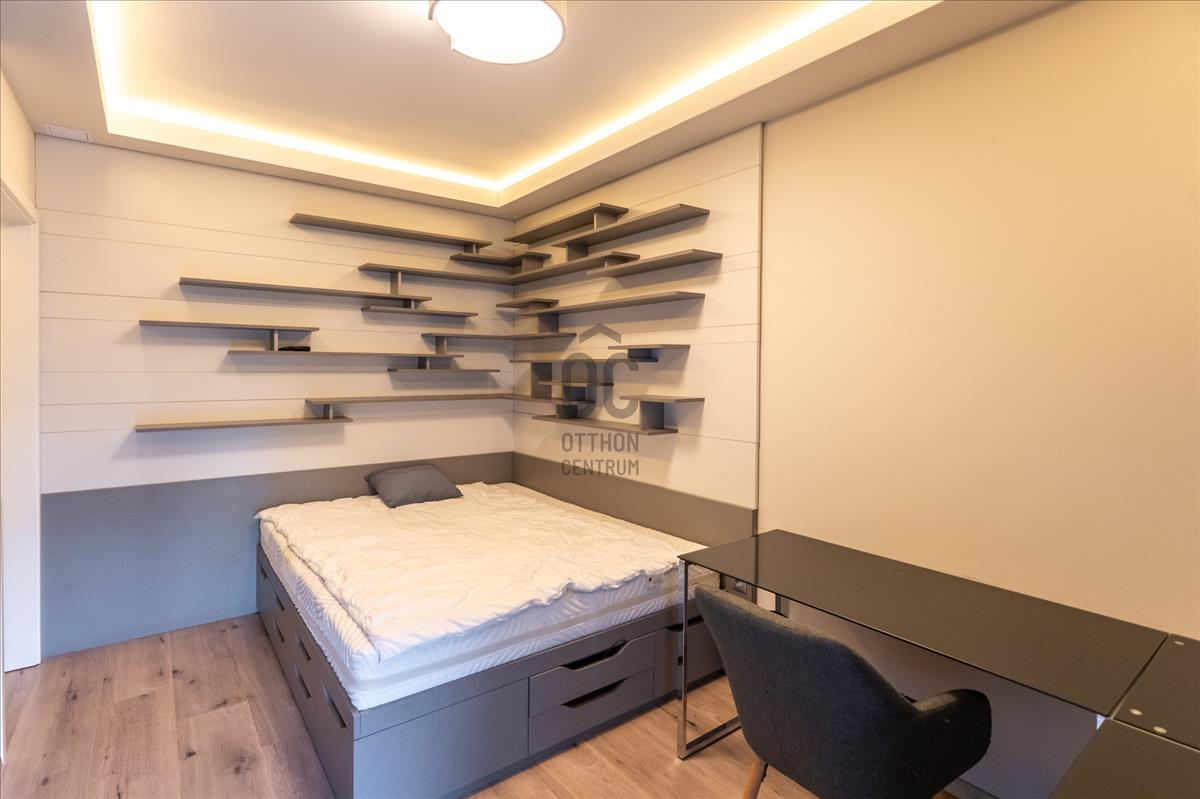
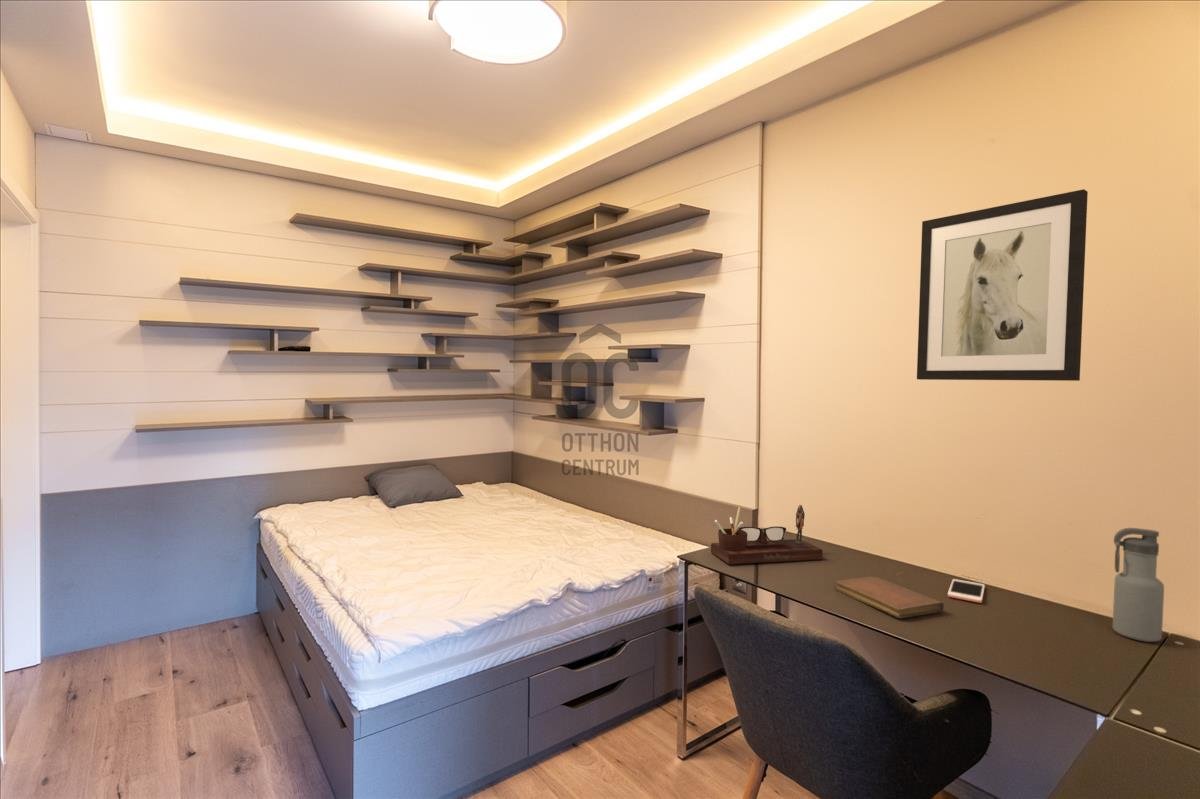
+ notebook (886, 595)
+ cell phone (966, 590)
+ water bottle (1137, 582)
+ desk organizer (762, 531)
+ wall art (994, 294)
